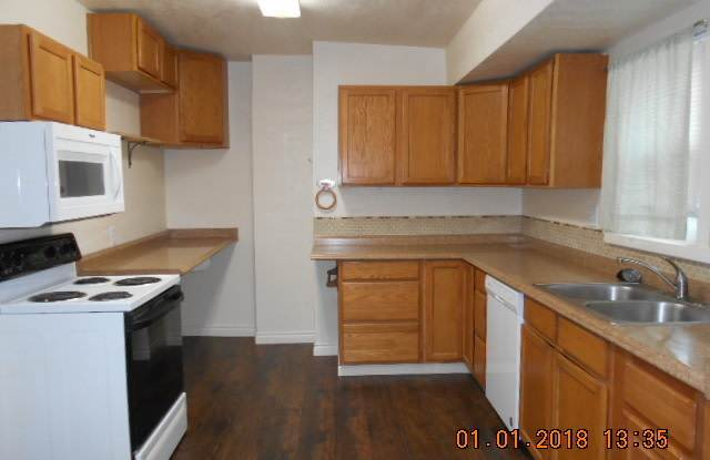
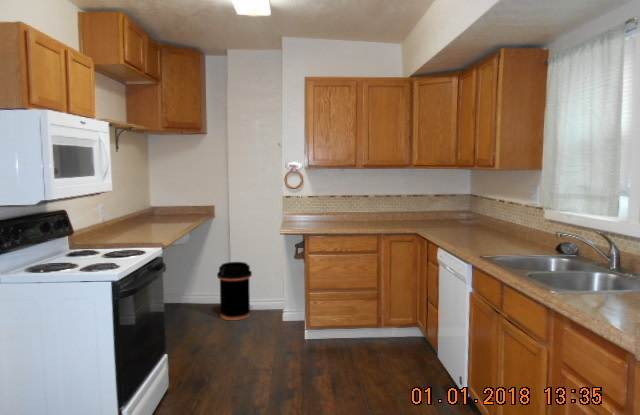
+ trash can (234, 290)
